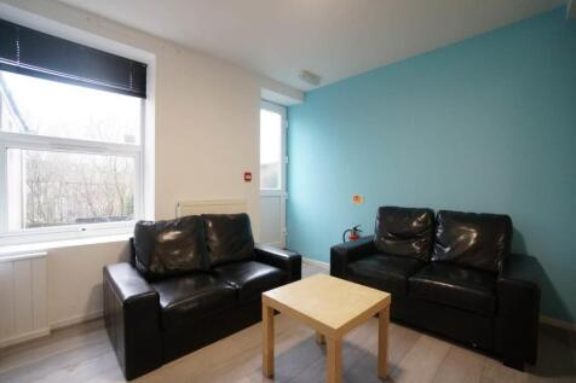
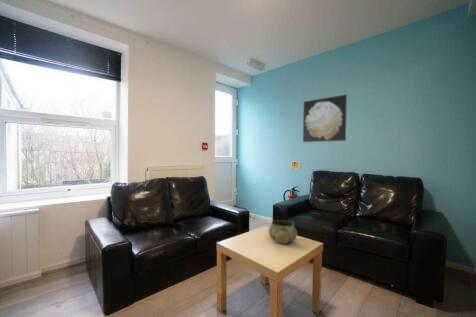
+ decorative bowl (282, 232)
+ wall art (323, 120)
